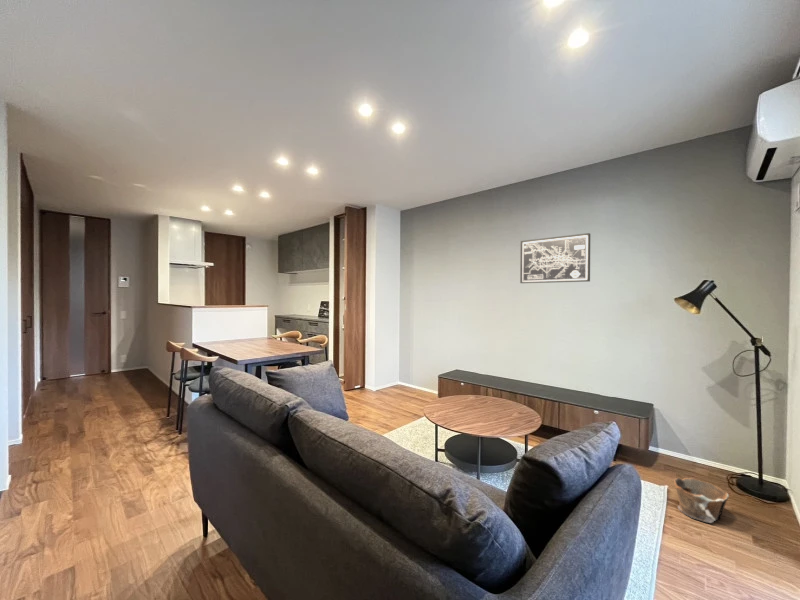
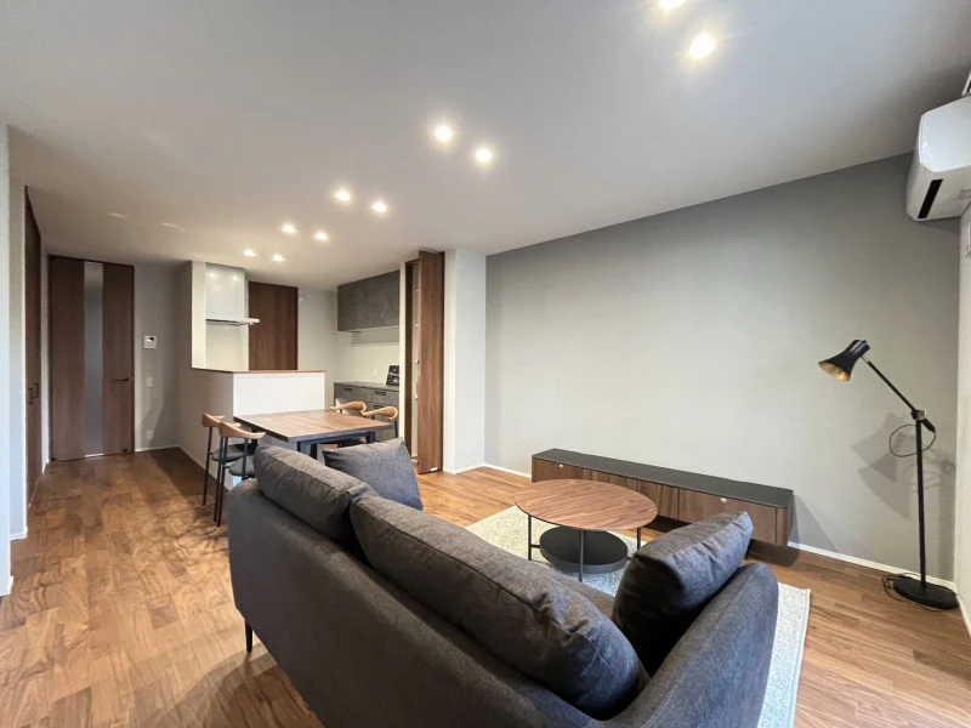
- clay pot (699, 494)
- wall art (553, 260)
